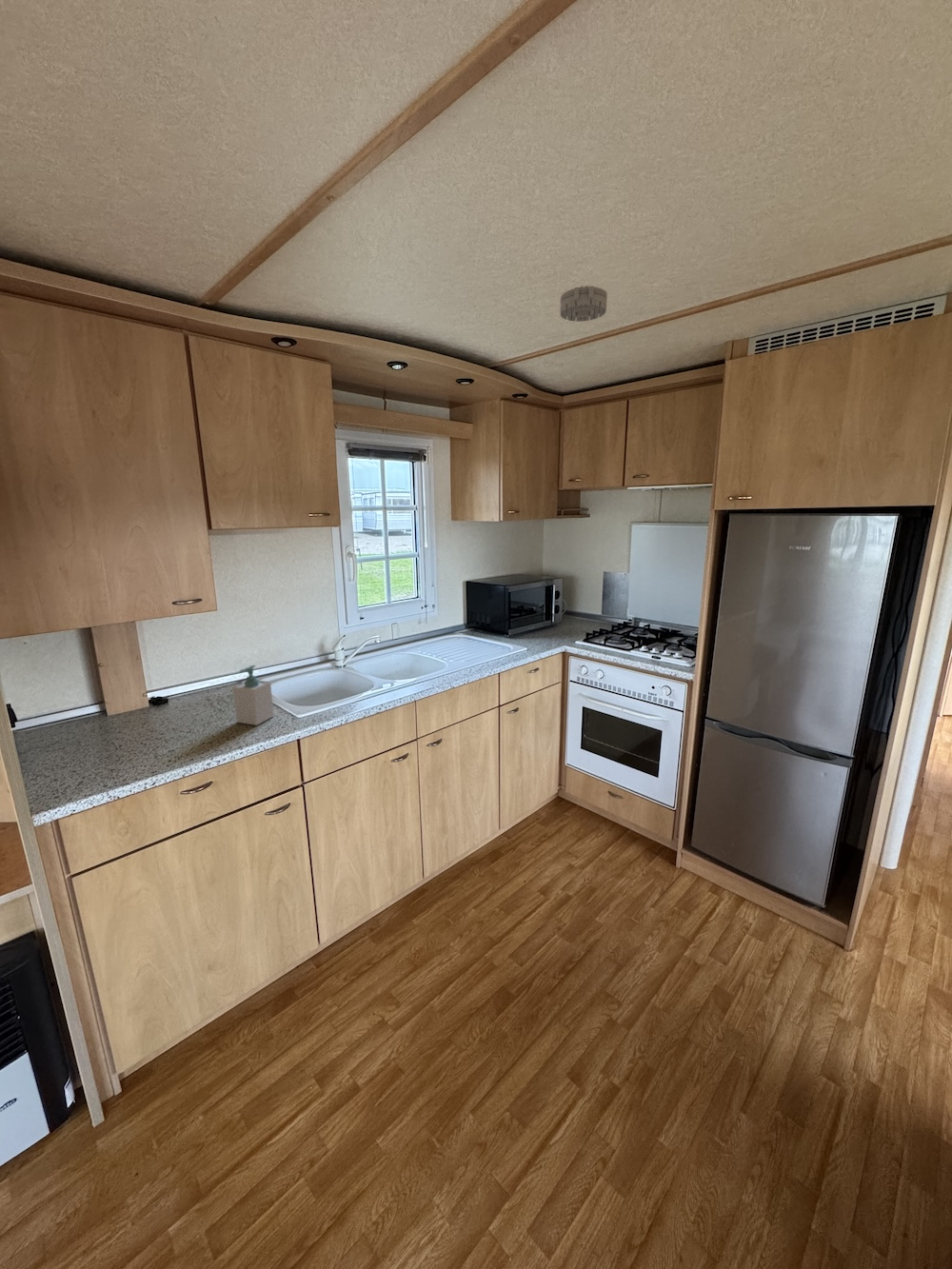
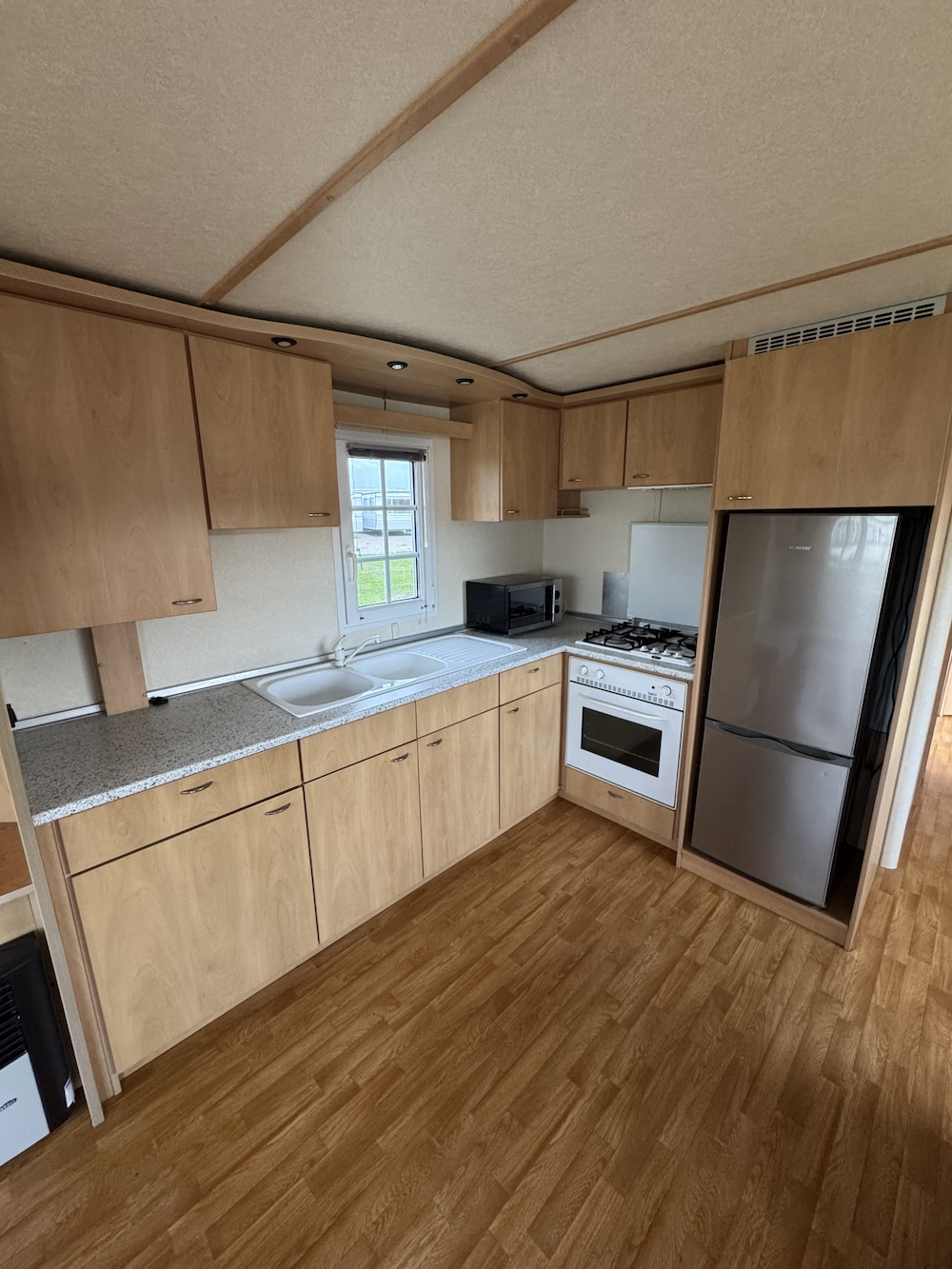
- smoke detector (583, 303)
- soap bottle (252, 693)
